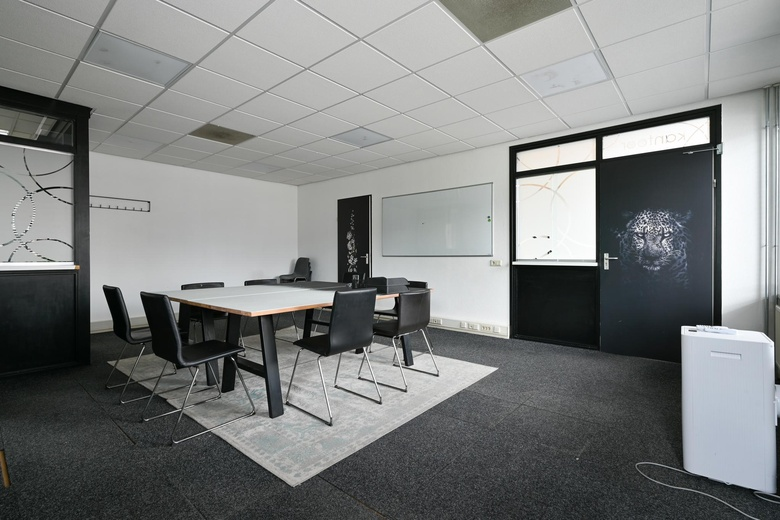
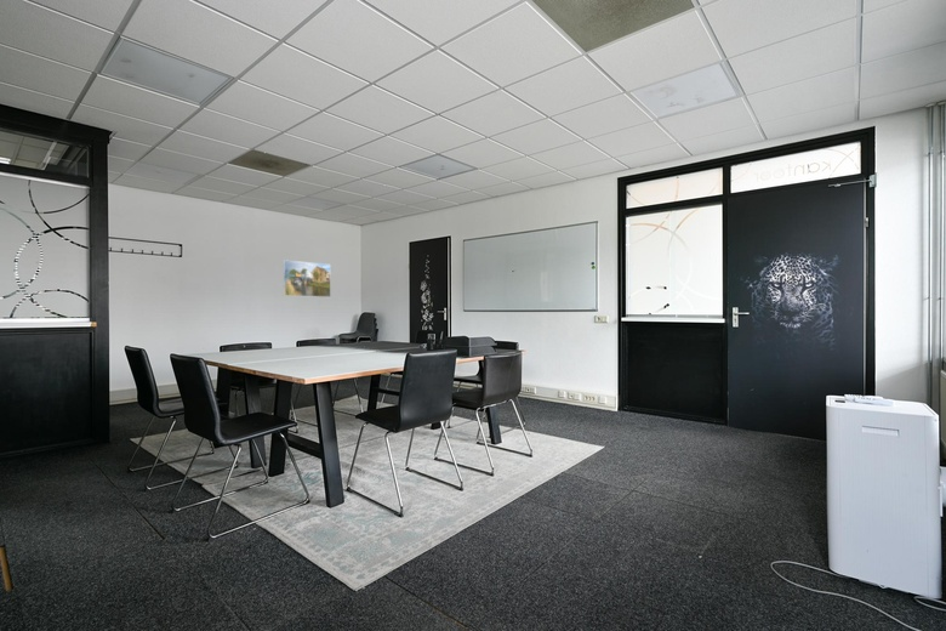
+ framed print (307, 279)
